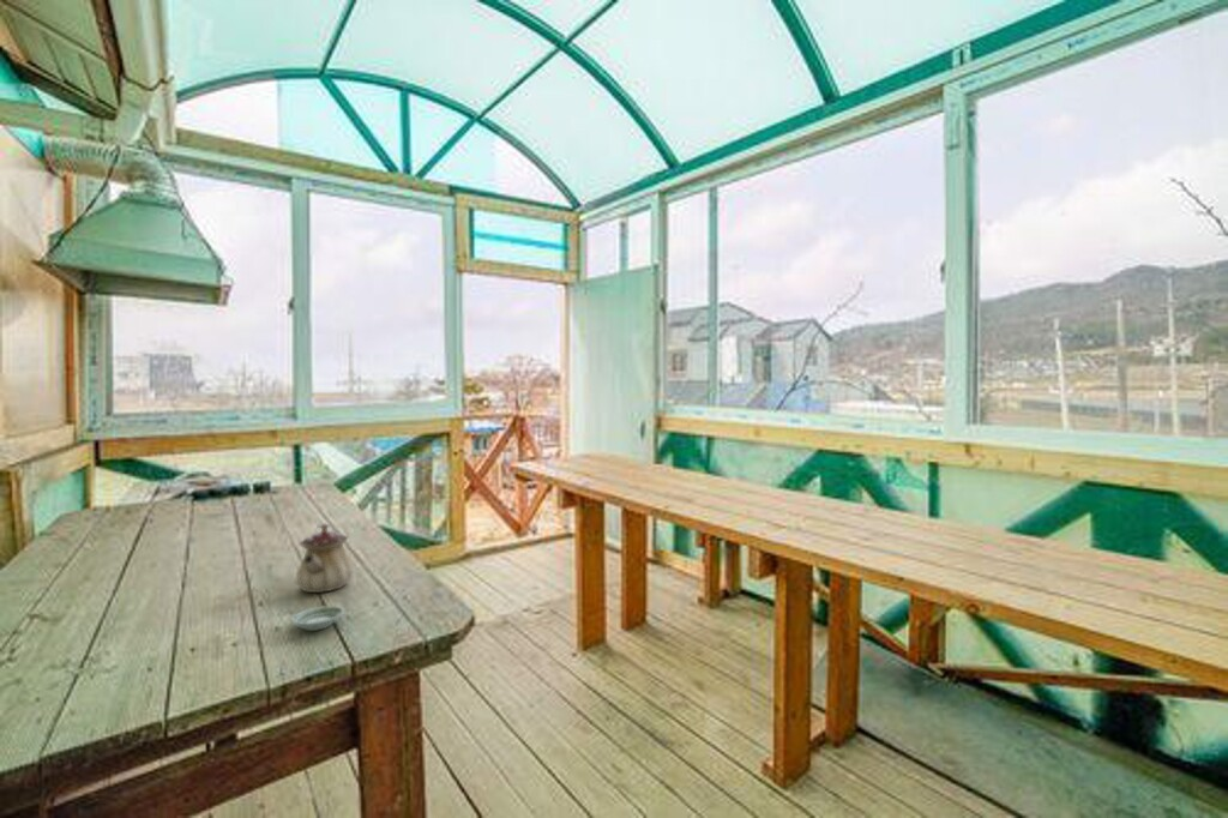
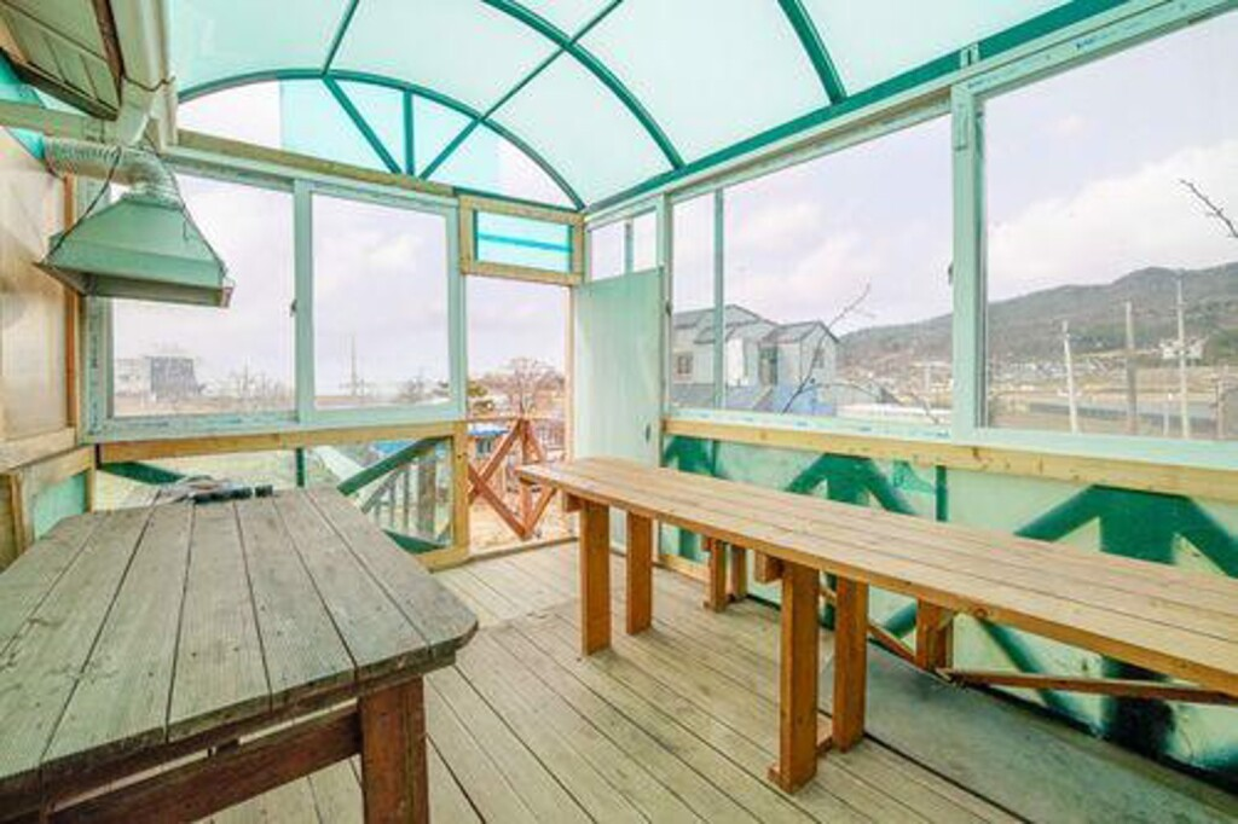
- saucer (318, 619)
- teapot (326, 553)
